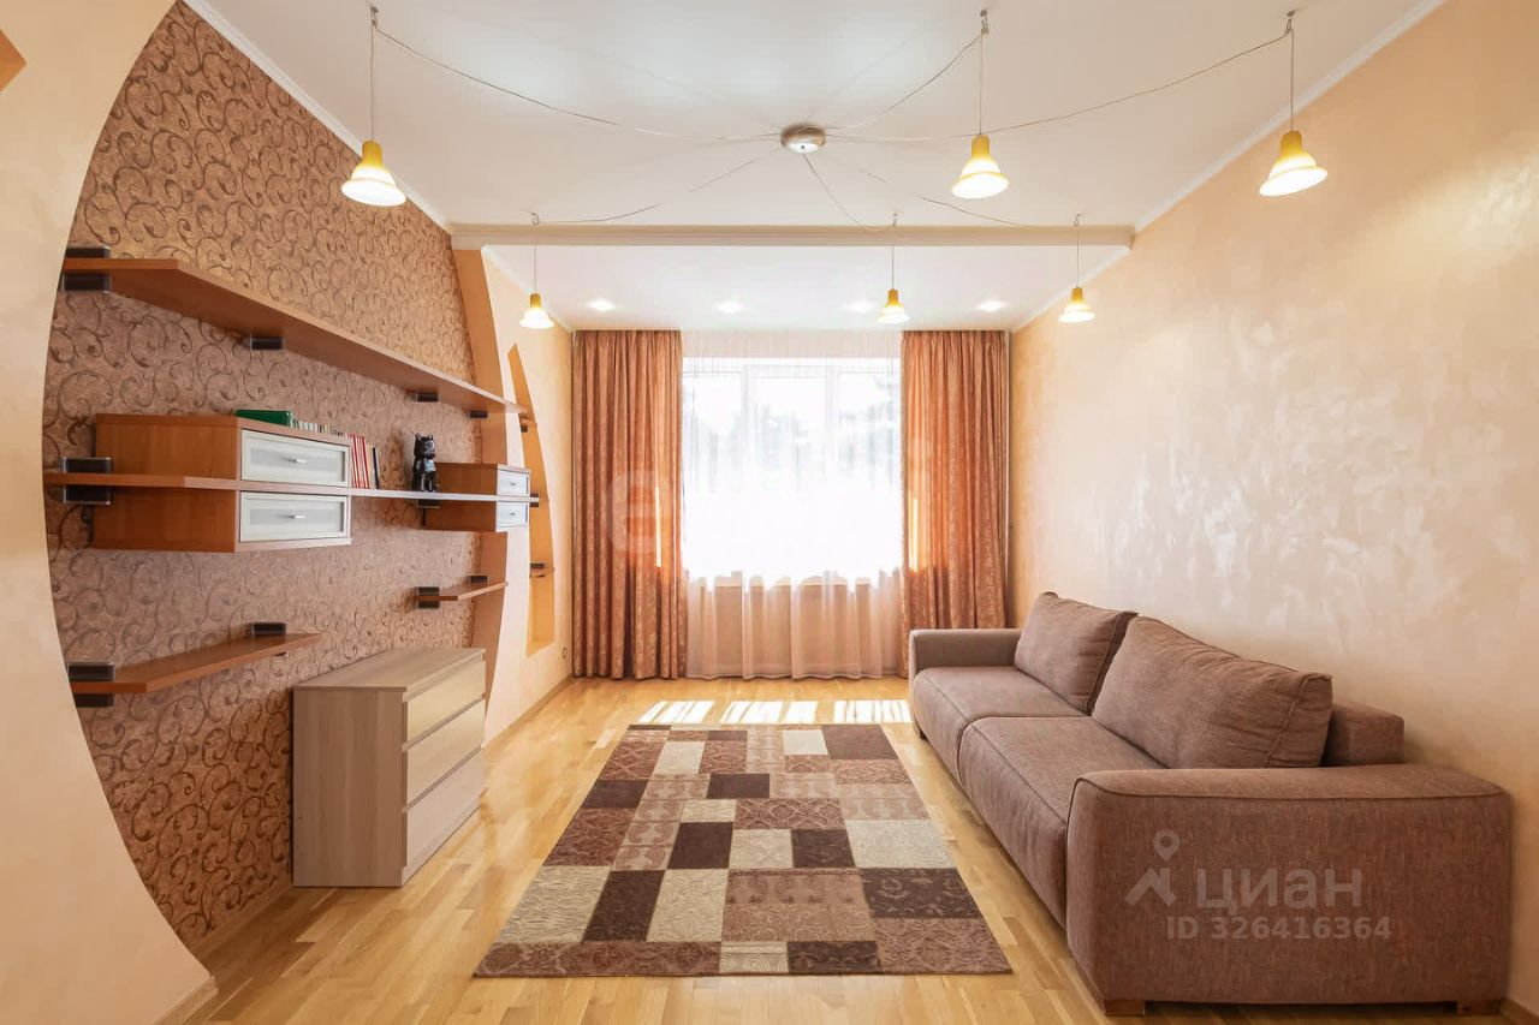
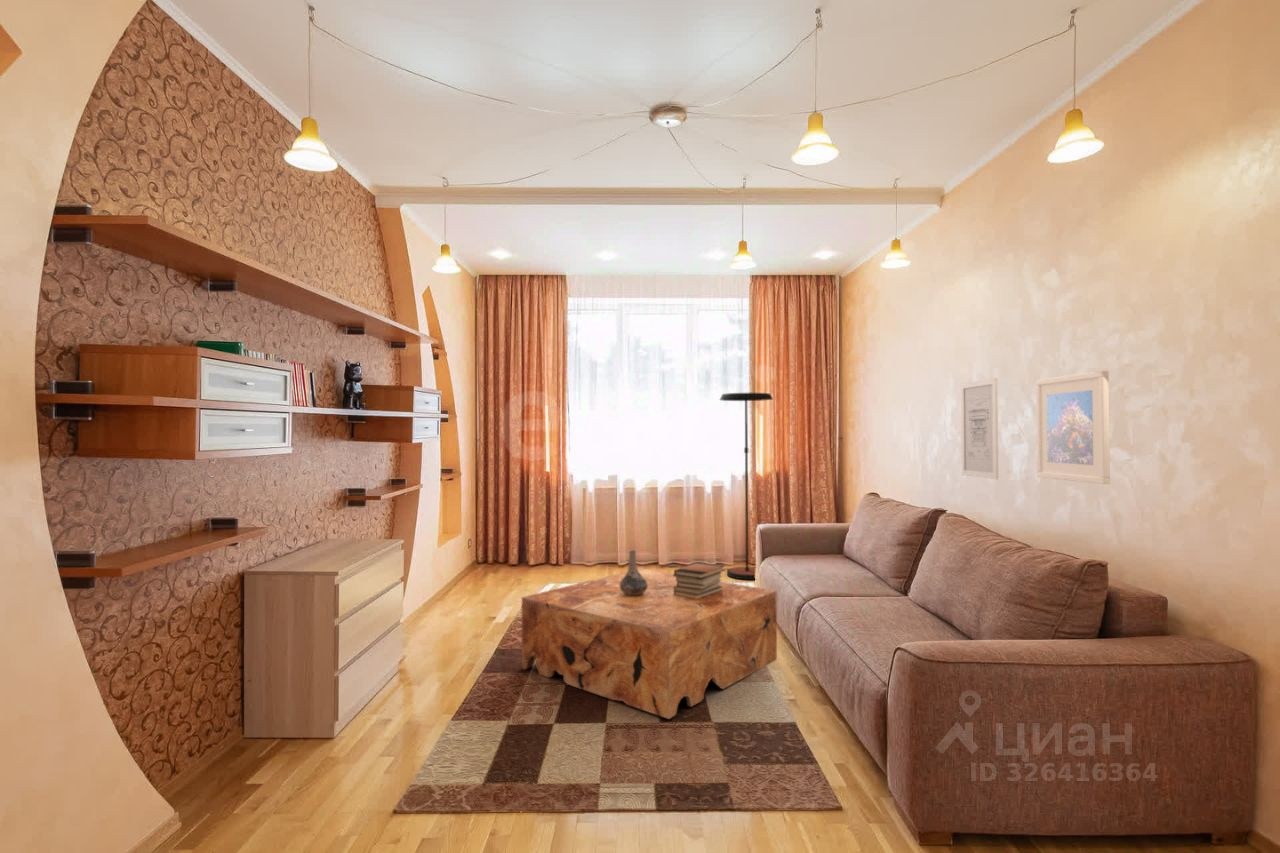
+ wall art (978, 429)
+ floor lamp (745, 483)
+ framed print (1070, 428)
+ book stack (699, 579)
+ decorative vase (633, 572)
+ coffee table (651, 628)
